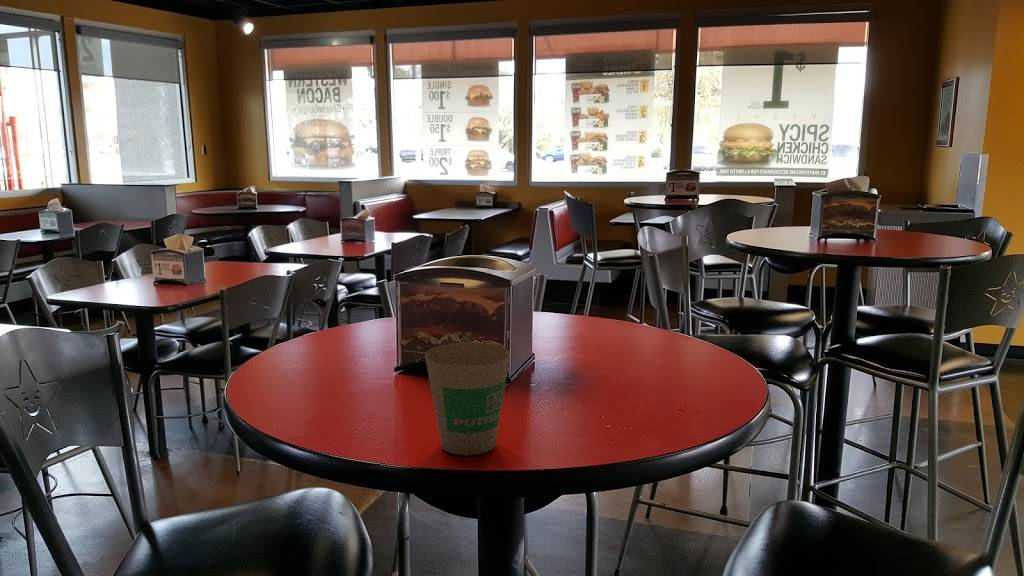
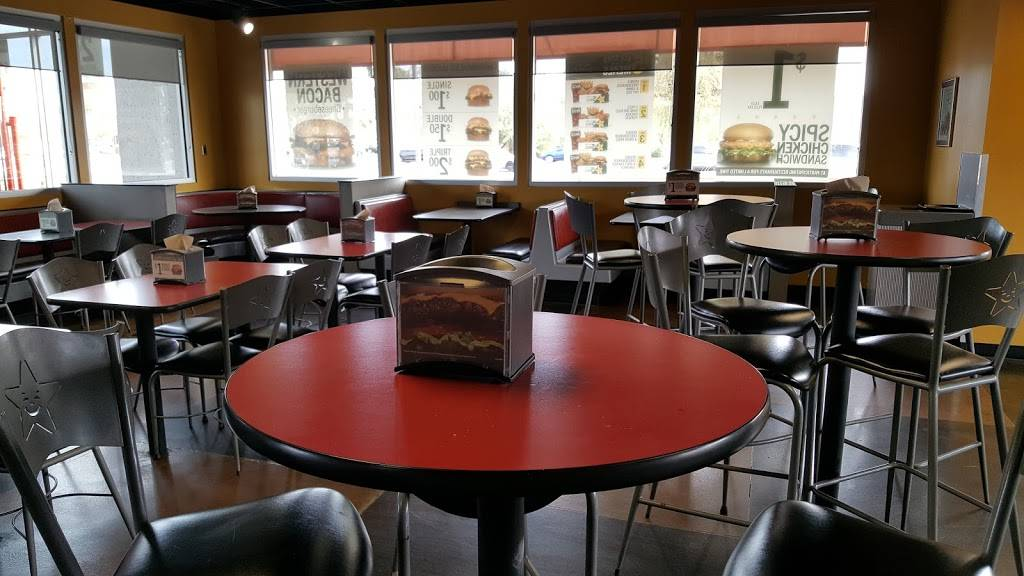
- paper cup (468, 399)
